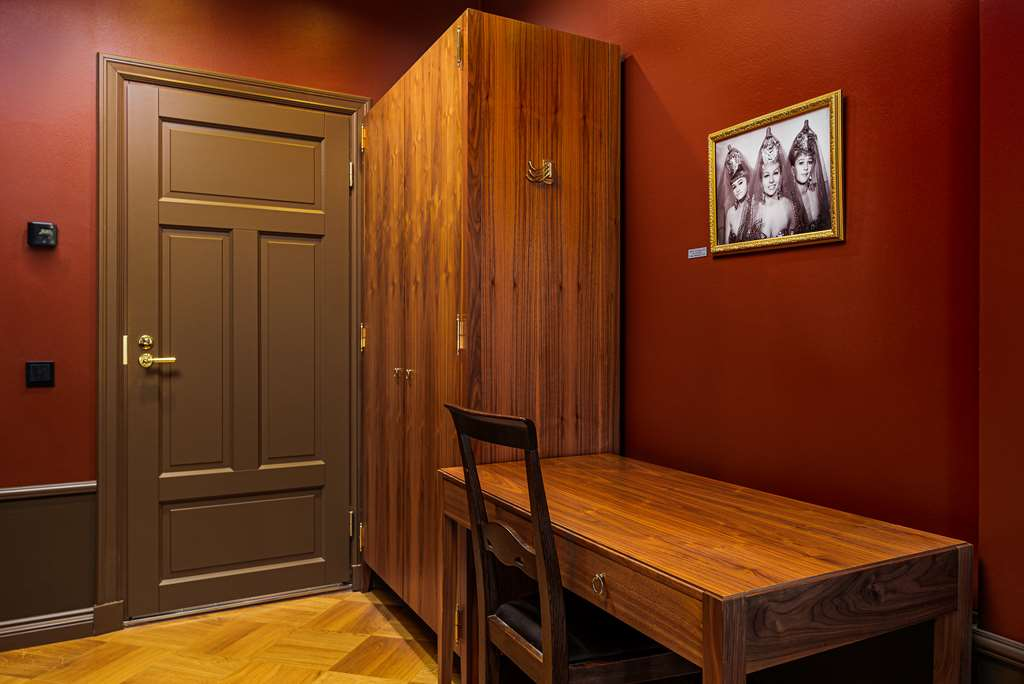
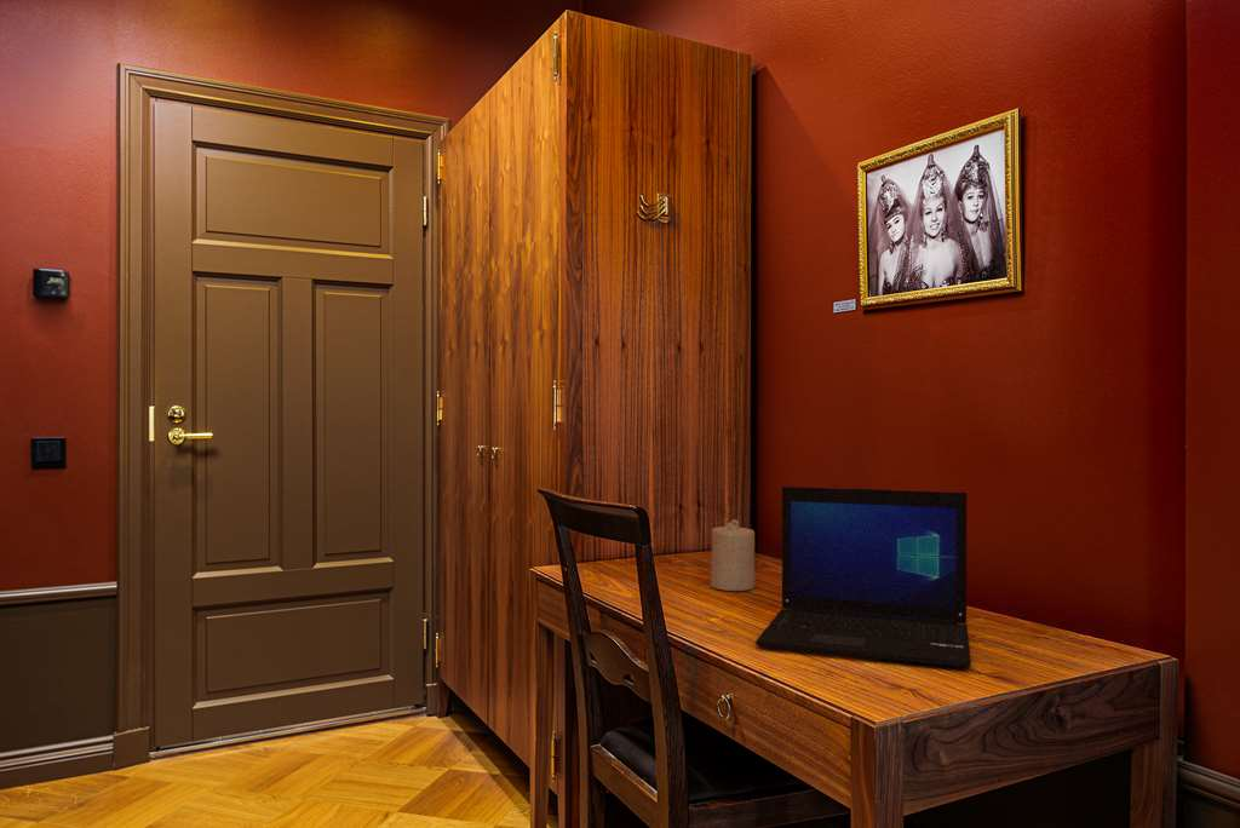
+ laptop (865, 567)
+ candle (731, 552)
